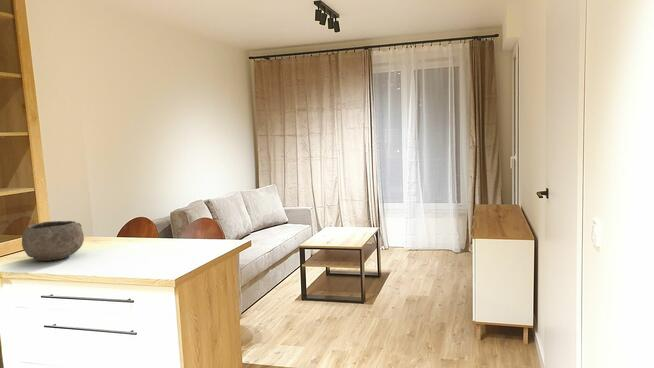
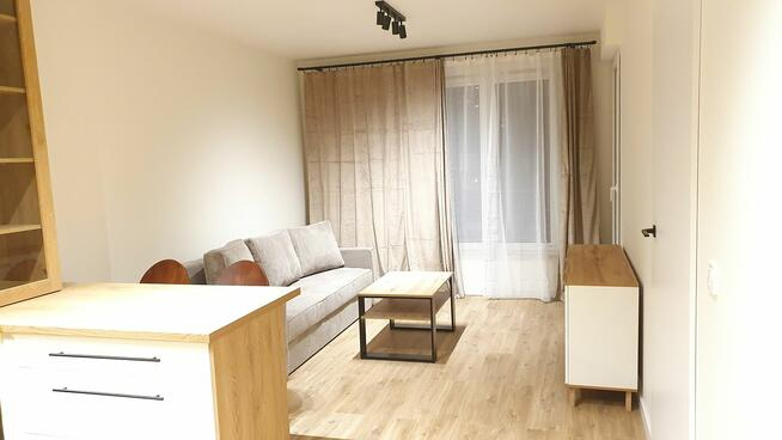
- bowl (53, 240)
